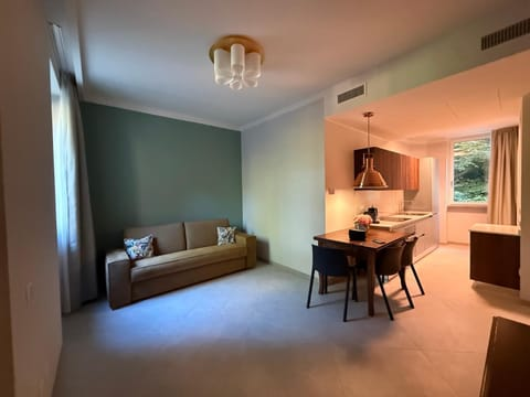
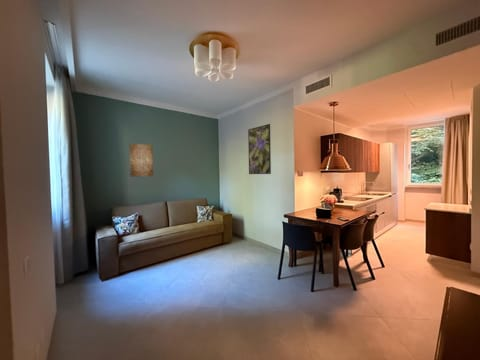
+ wall art (141, 160)
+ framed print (258, 150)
